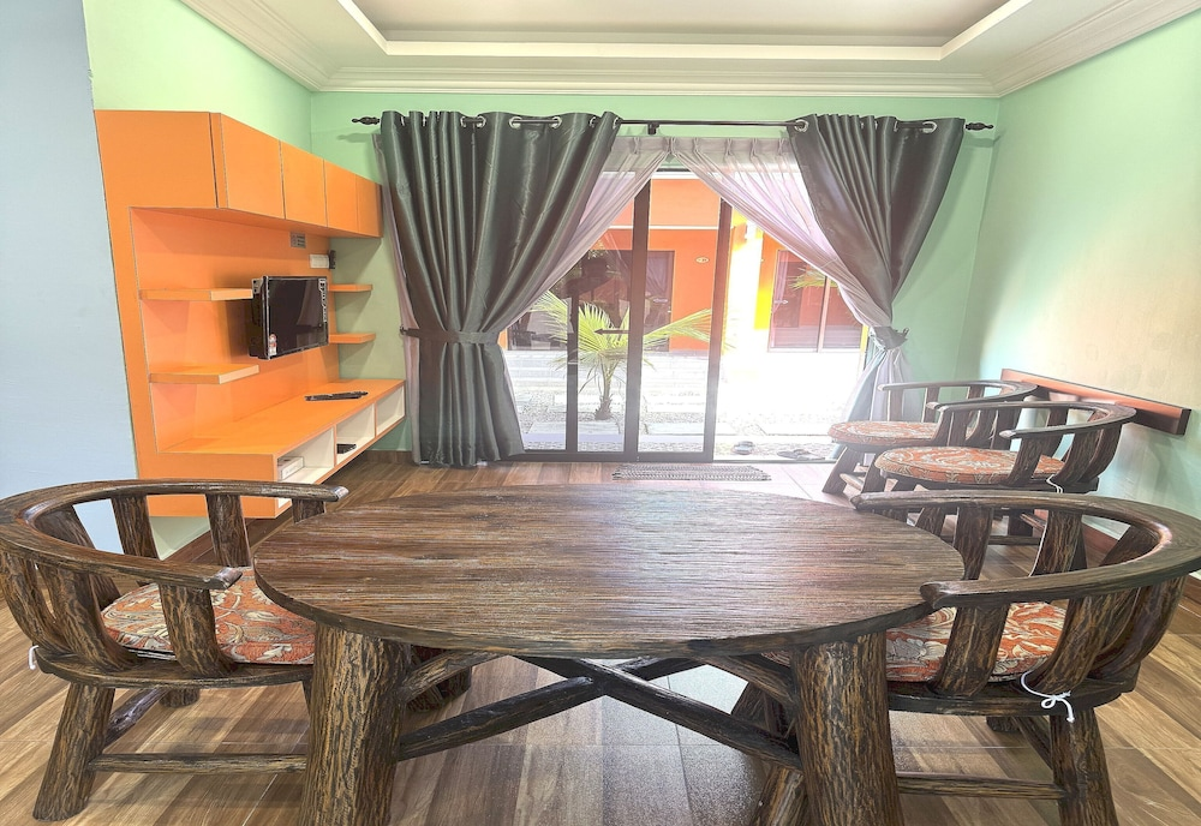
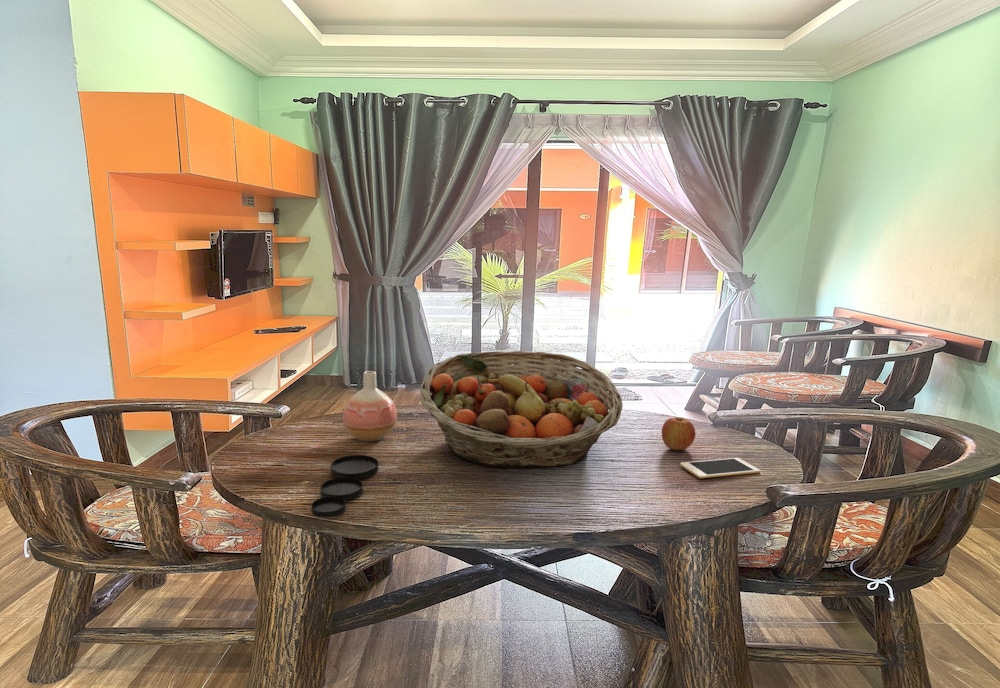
+ vase (370, 405)
+ cell phone (719, 467)
+ plate (342, 483)
+ apple (678, 433)
+ fruit basket (520, 405)
